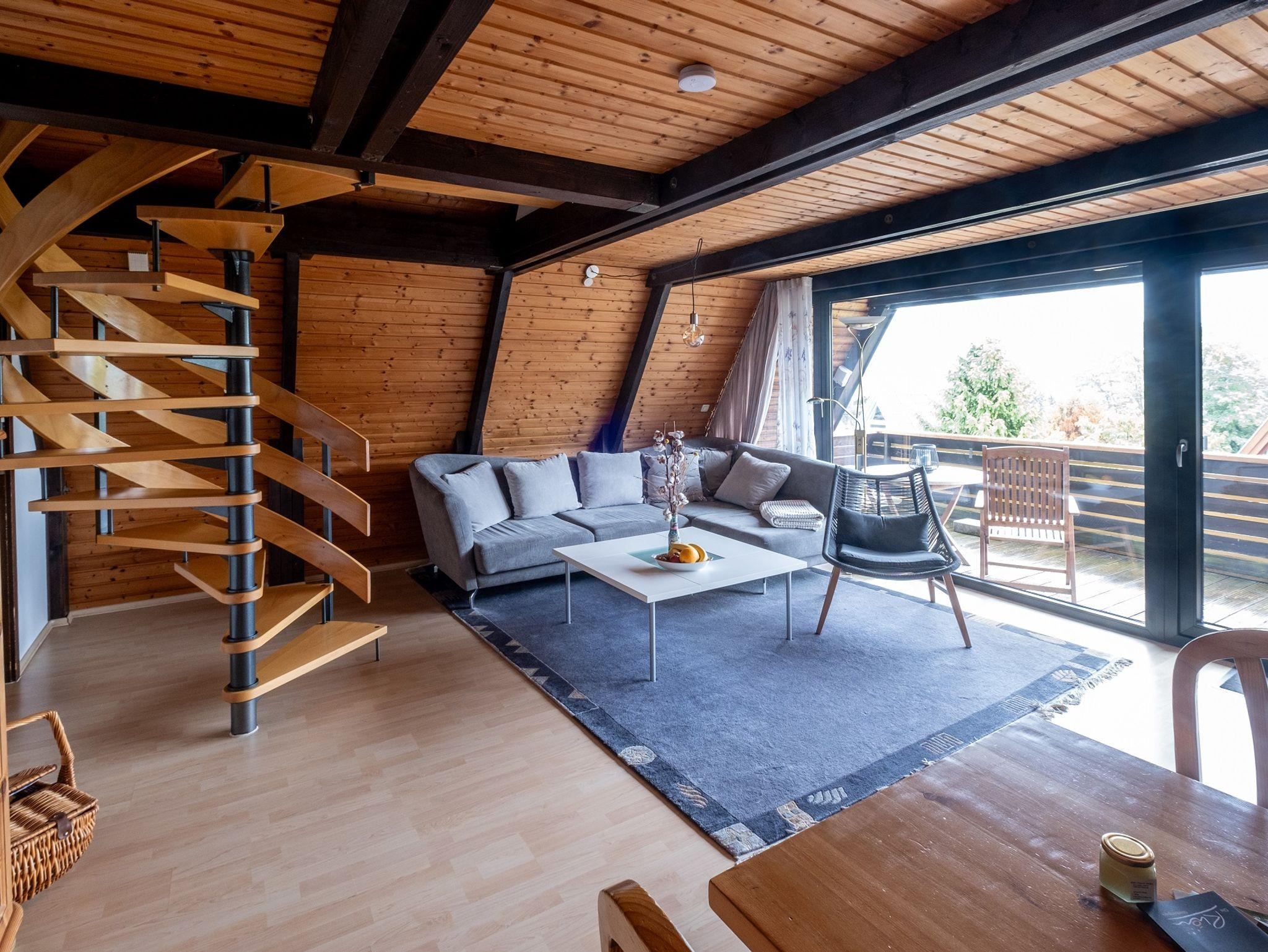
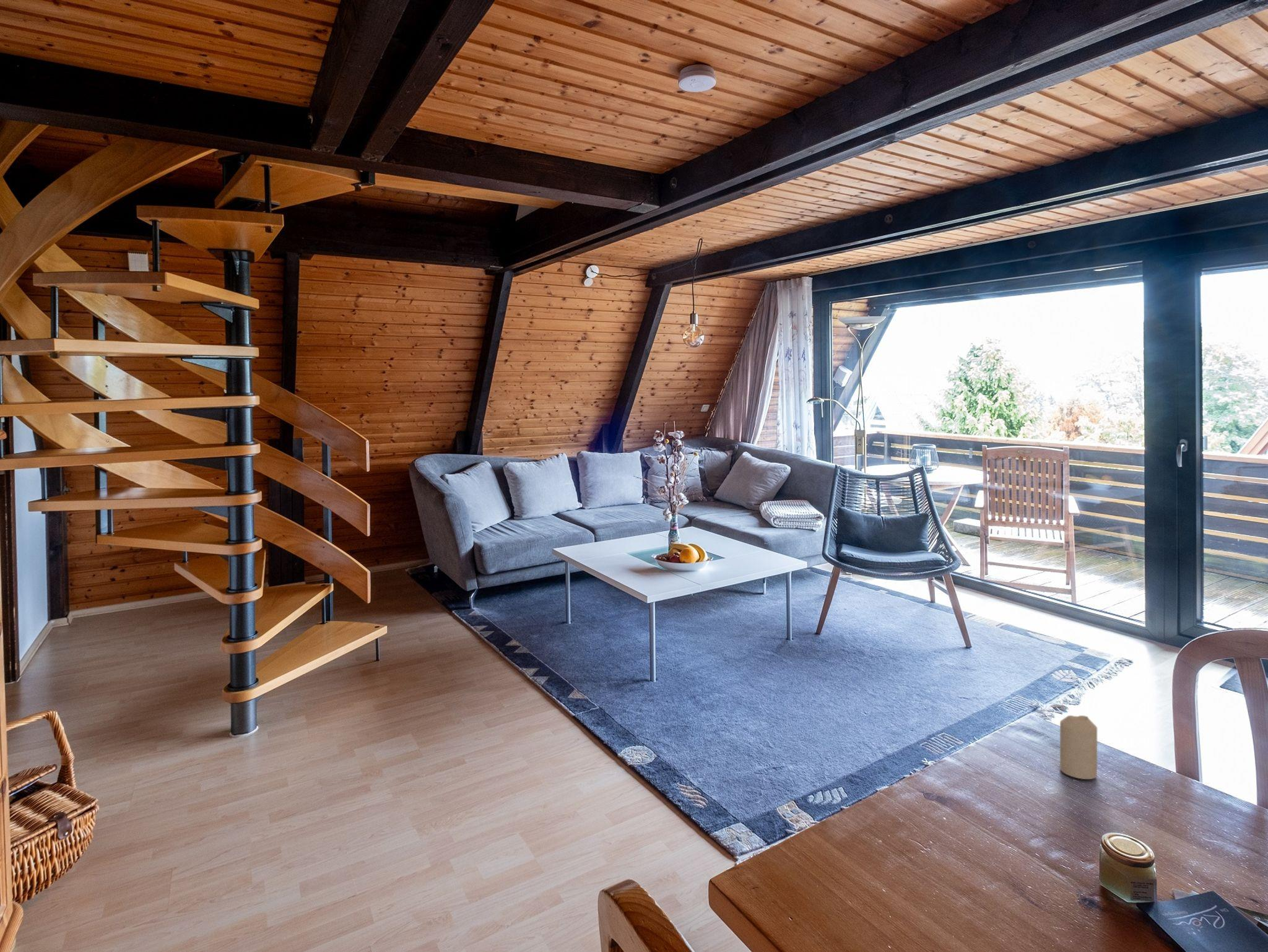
+ candle (1078, 744)
